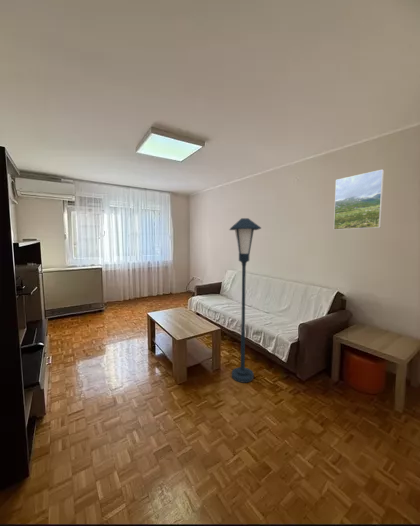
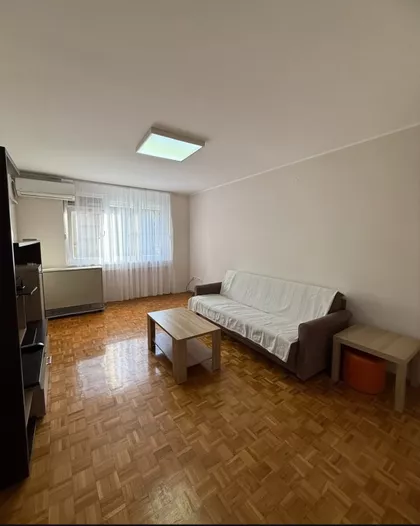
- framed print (356, 202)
- floor lamp (243, 299)
